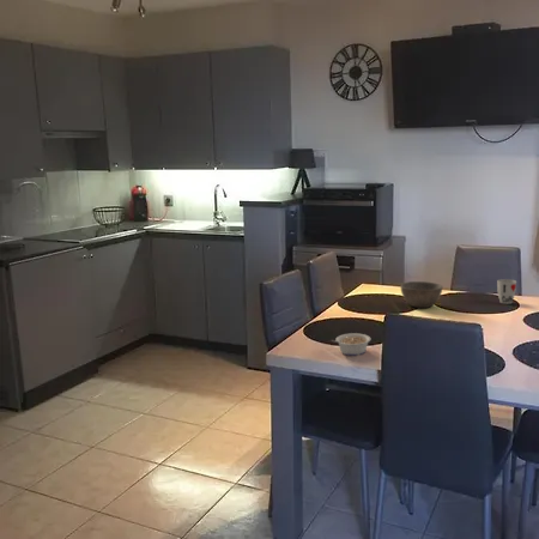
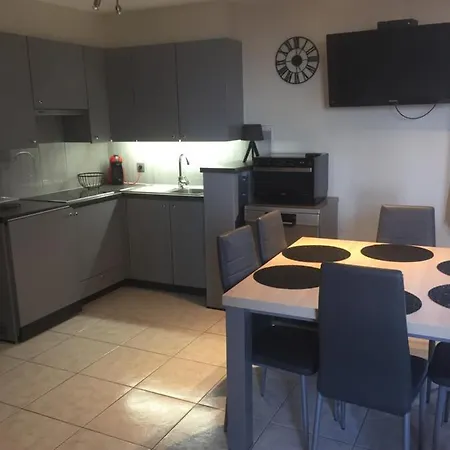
- cup (505, 291)
- legume (352, 344)
- bowl (420, 296)
